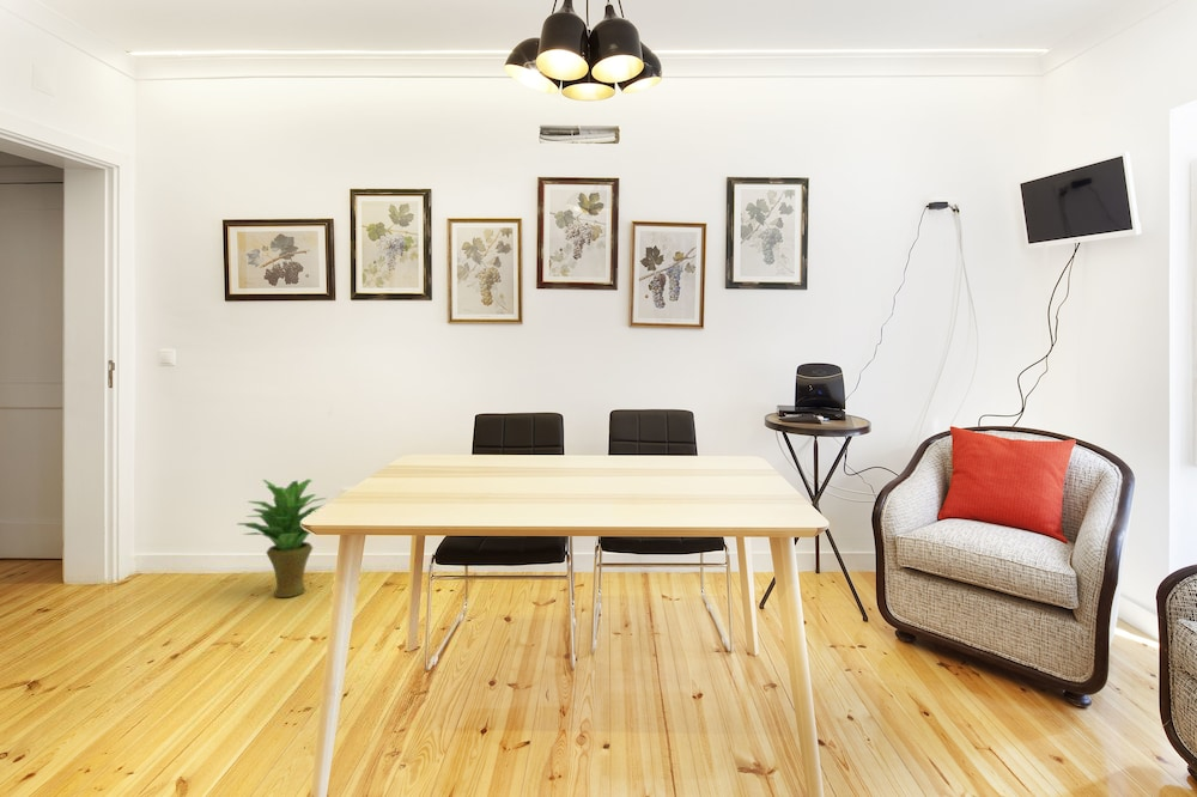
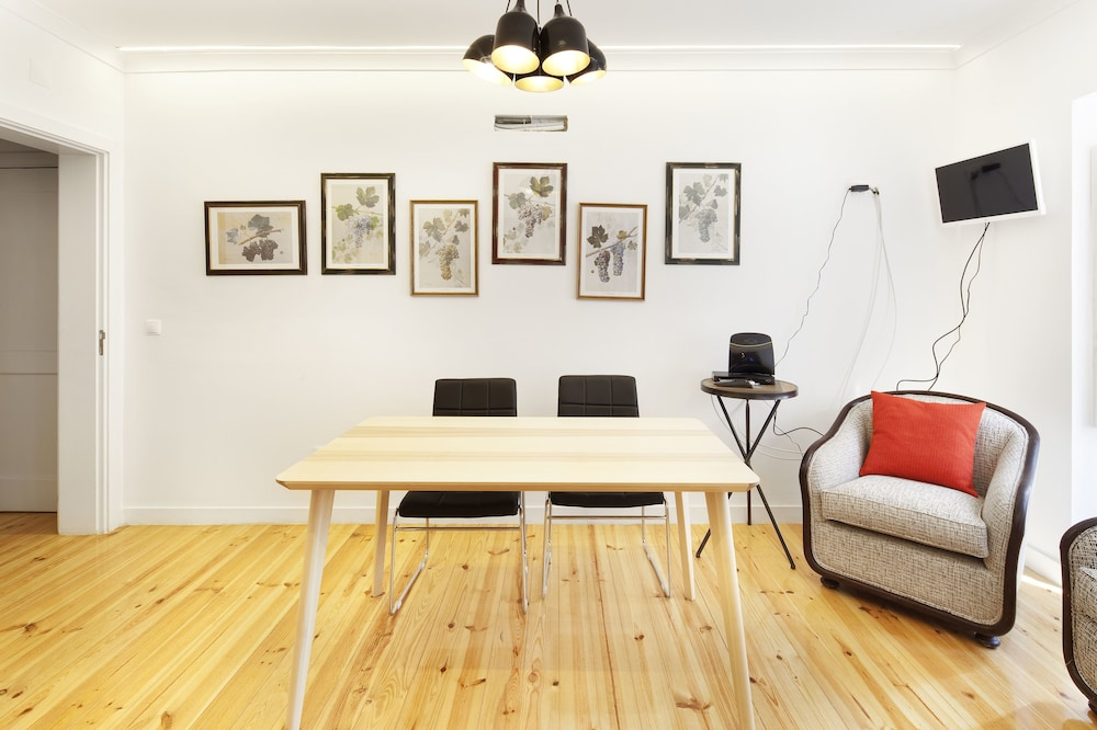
- potted plant (290, 535)
